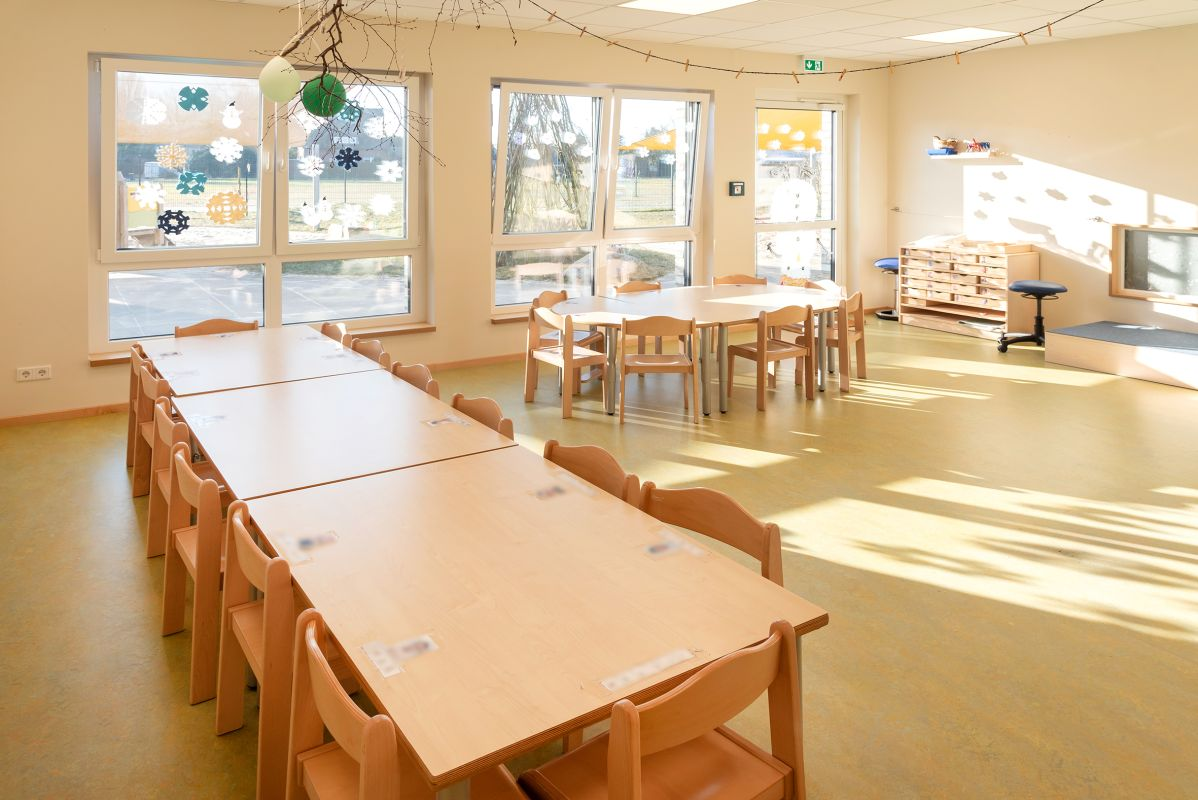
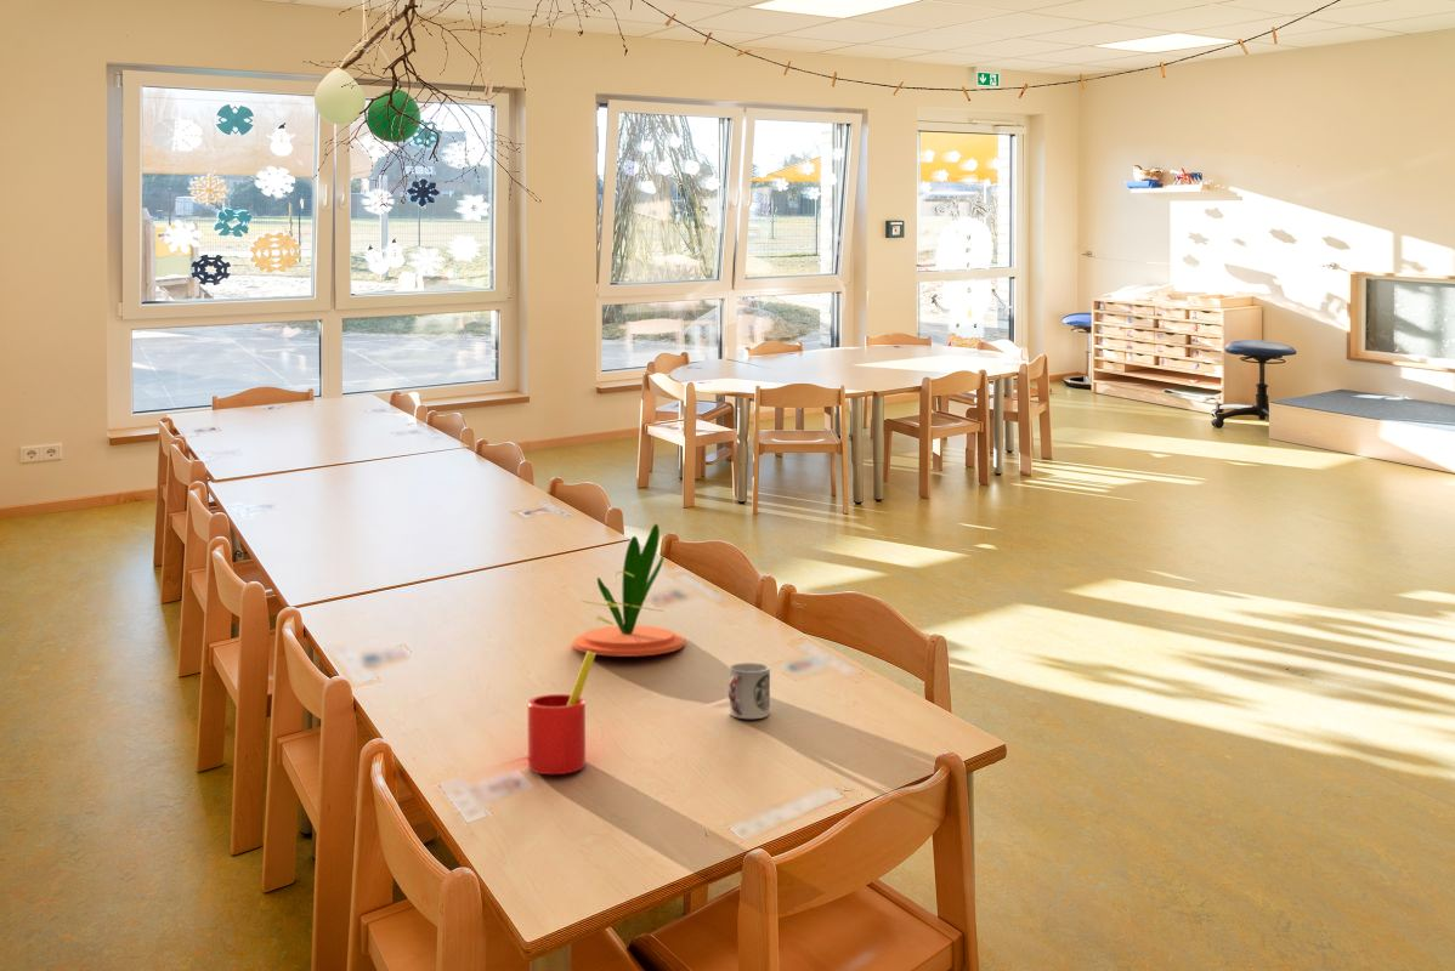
+ cup (745, 692)
+ straw (562, 709)
+ plant (628, 583)
